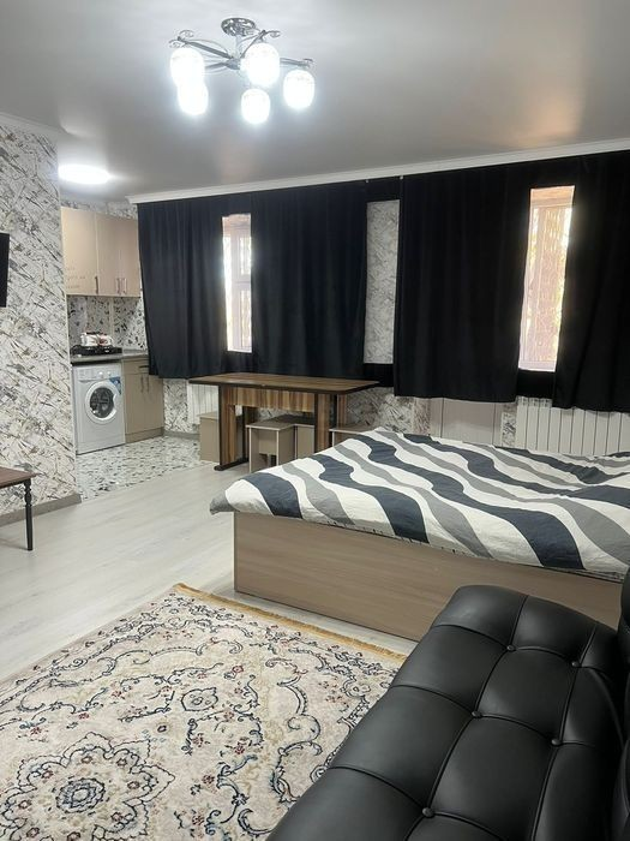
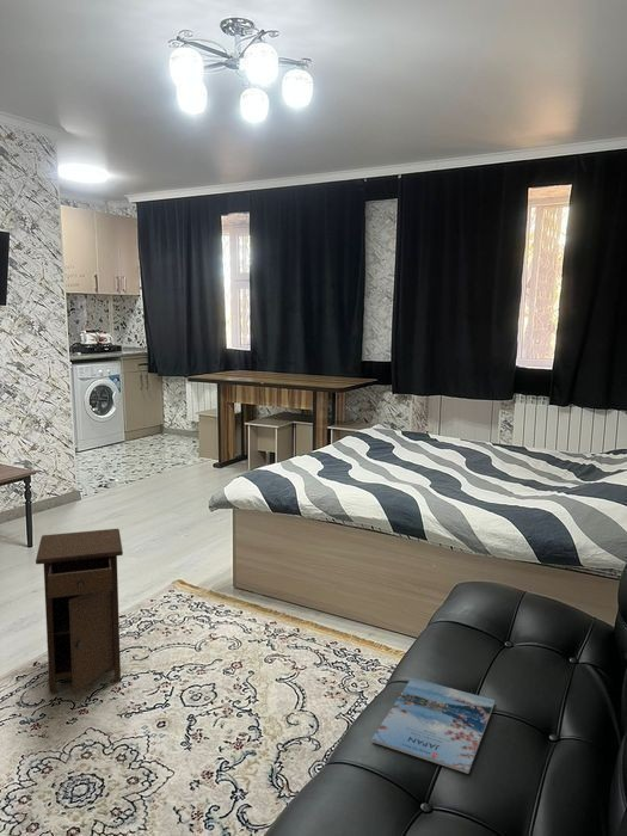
+ nightstand (82, 614)
+ magazine (436, 719)
